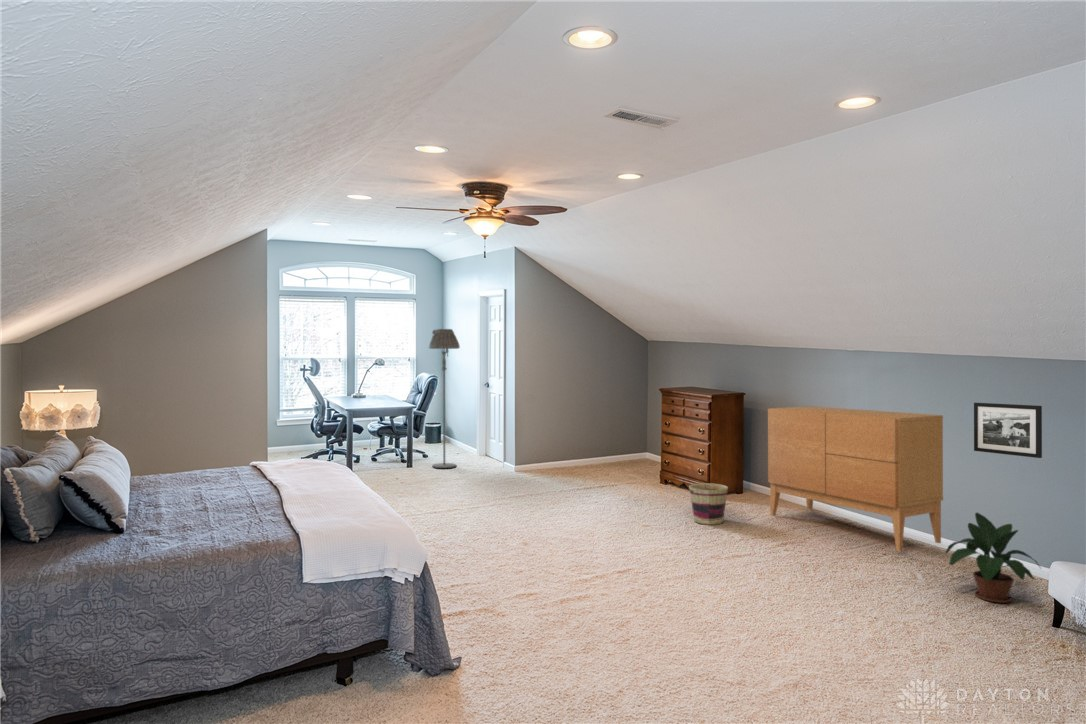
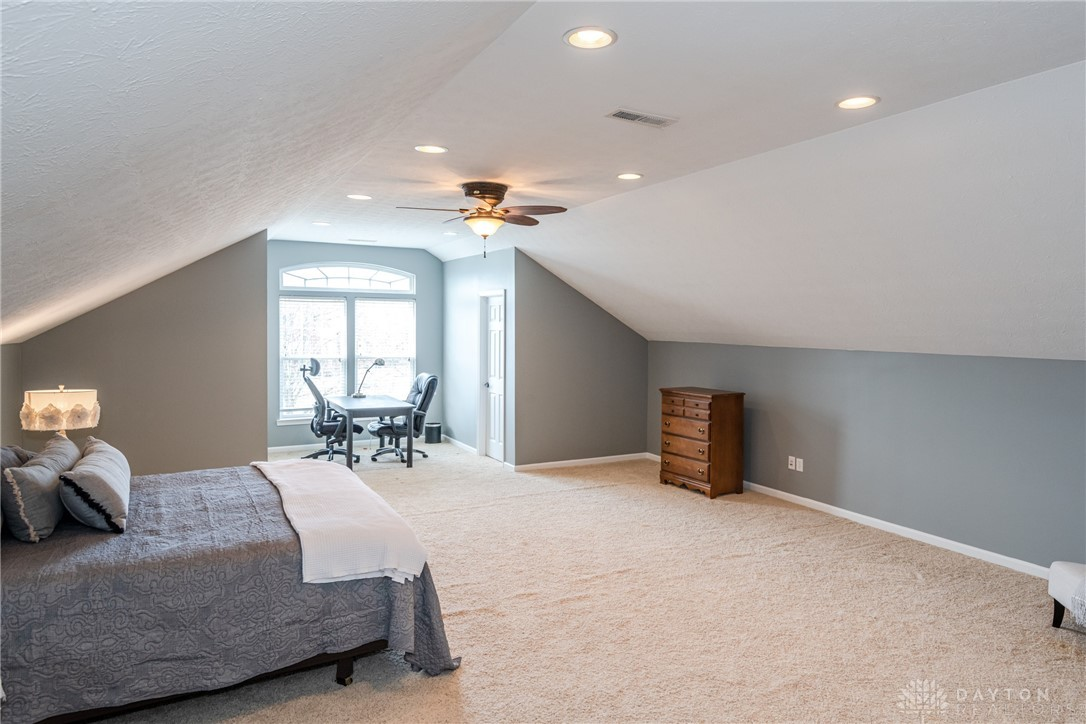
- picture frame (1006, 429)
- sideboard (848, 470)
- potted plant (989, 553)
- basket (708, 504)
- floor lamp (444, 397)
